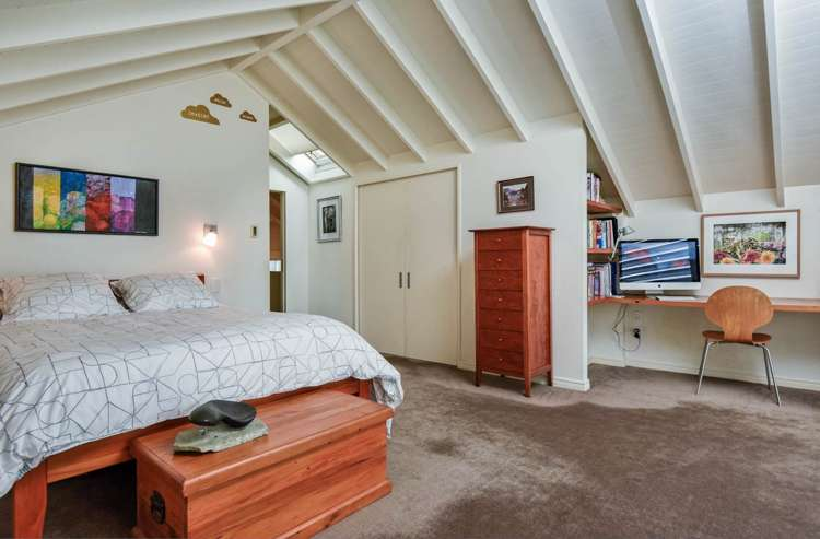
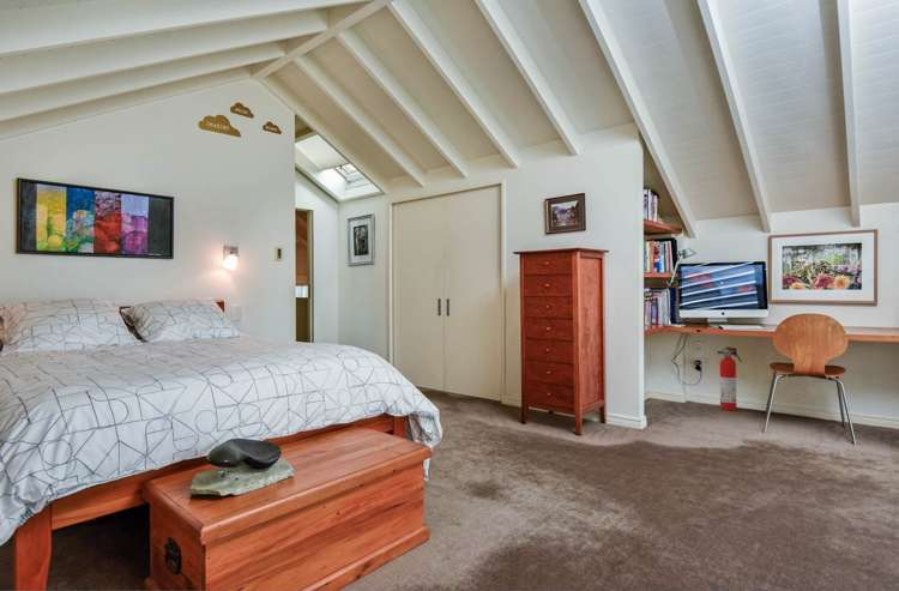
+ fire extinguisher (729, 378)
